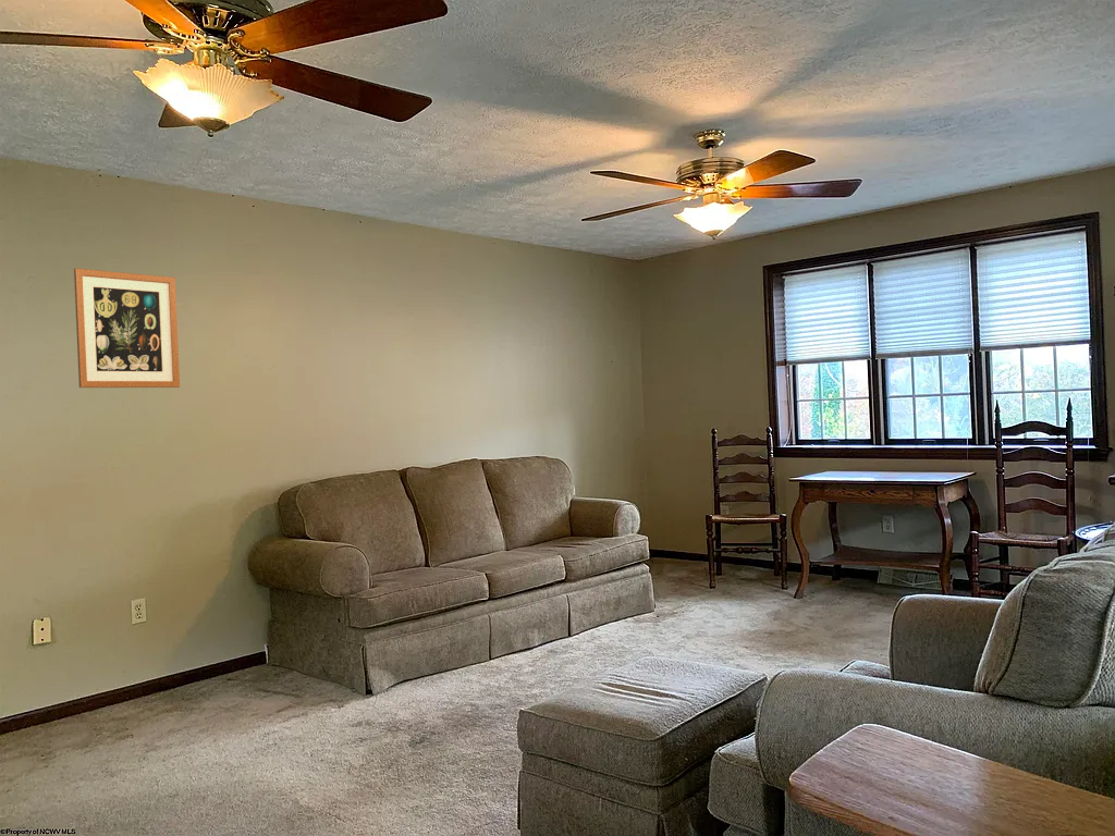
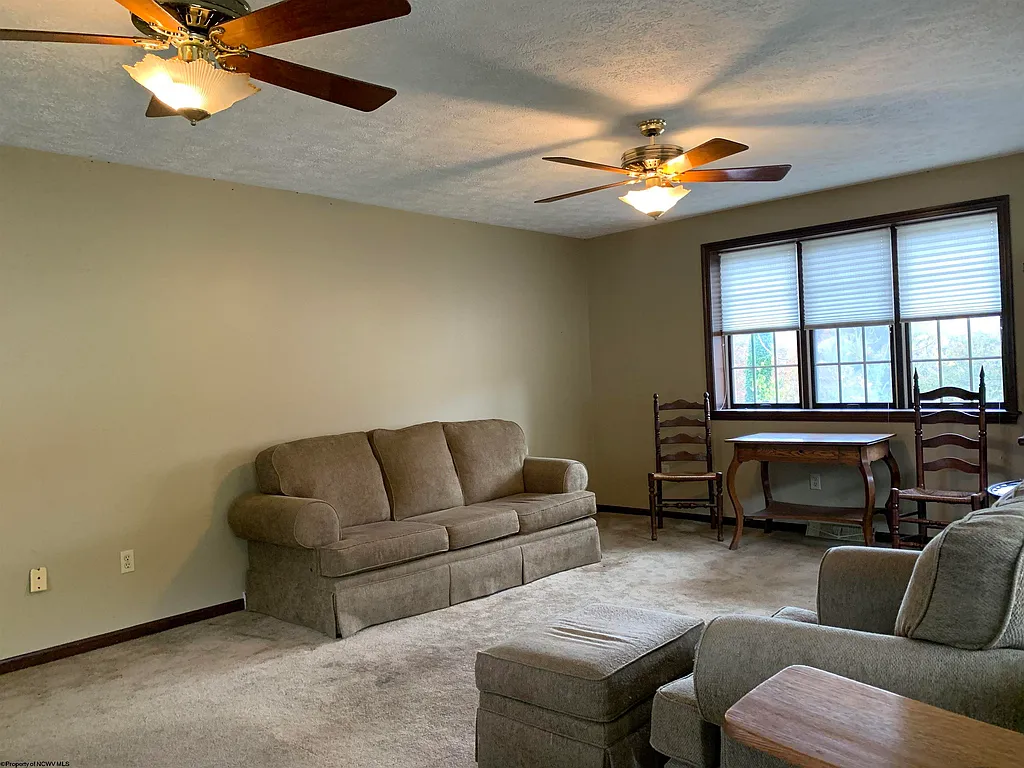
- wall art (128, 330)
